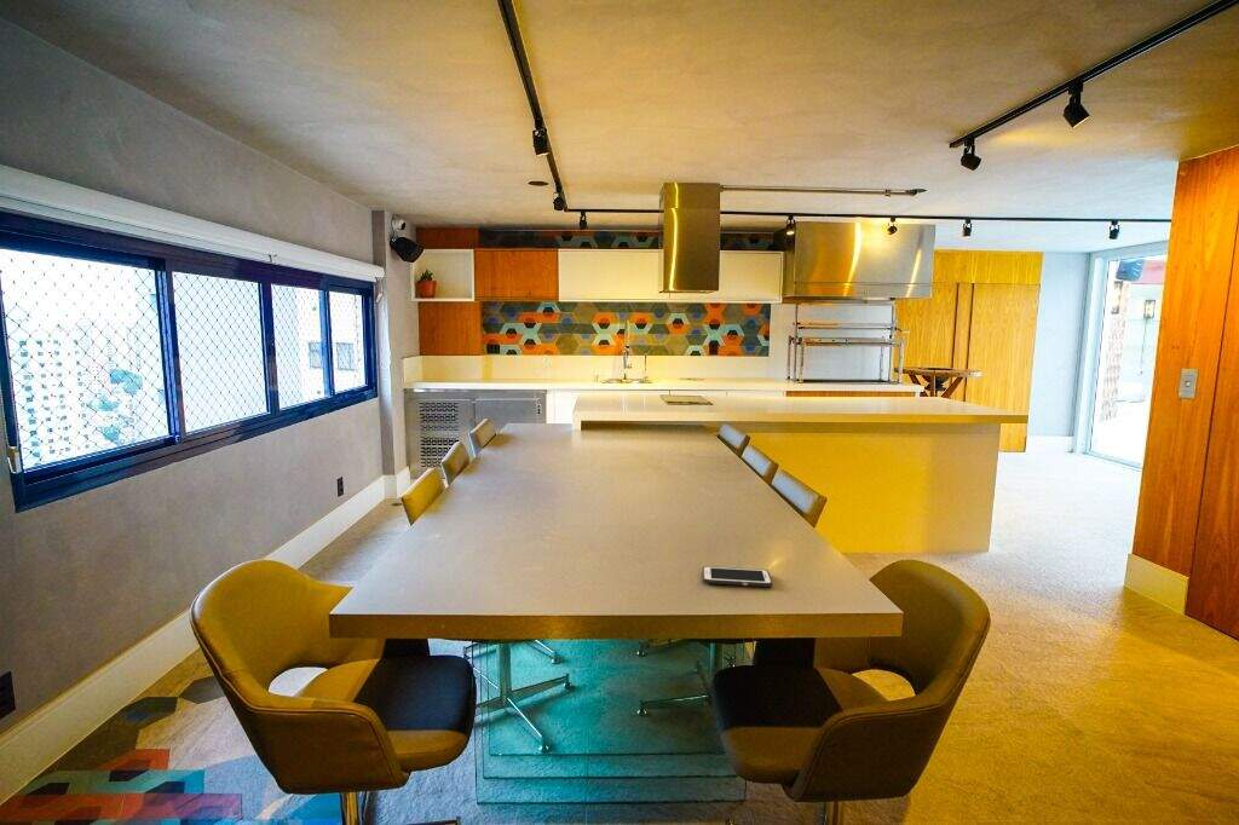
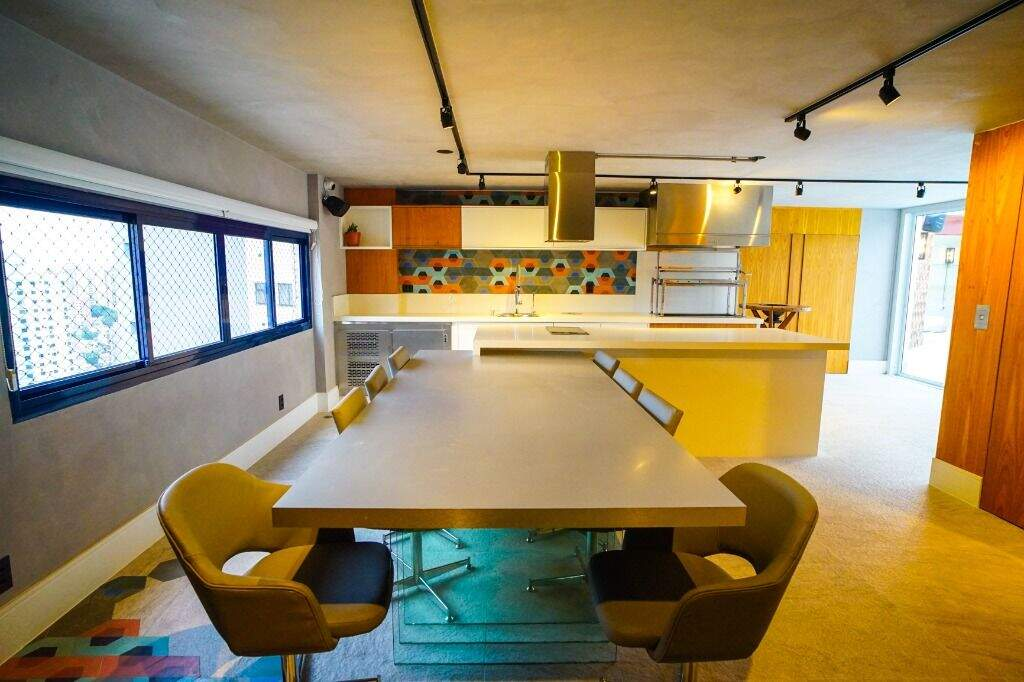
- cell phone (736, 576)
